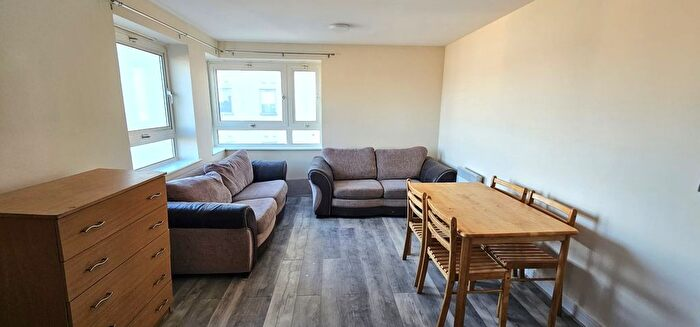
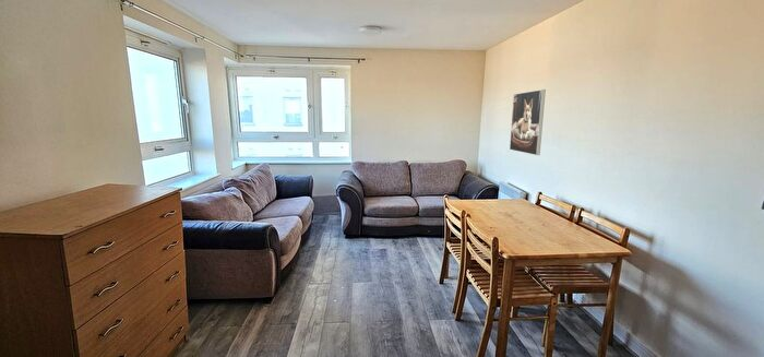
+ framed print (525, 122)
